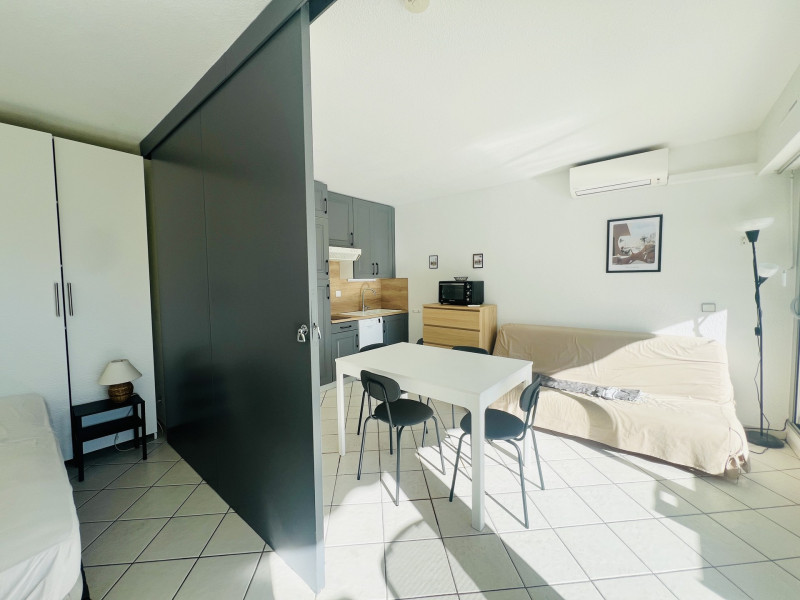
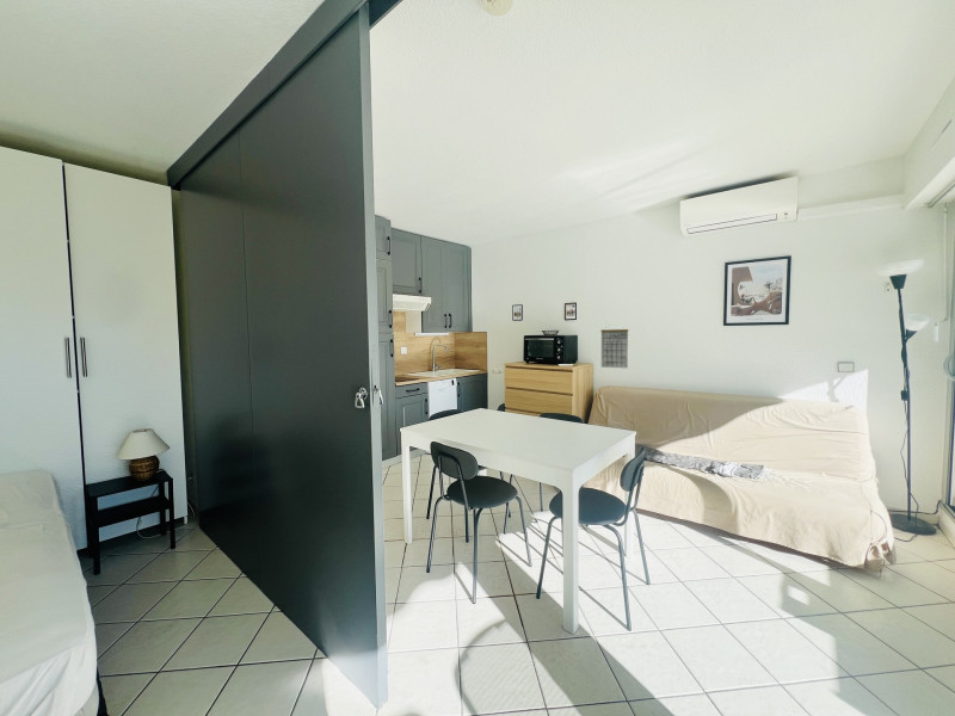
+ calendar (614, 344)
